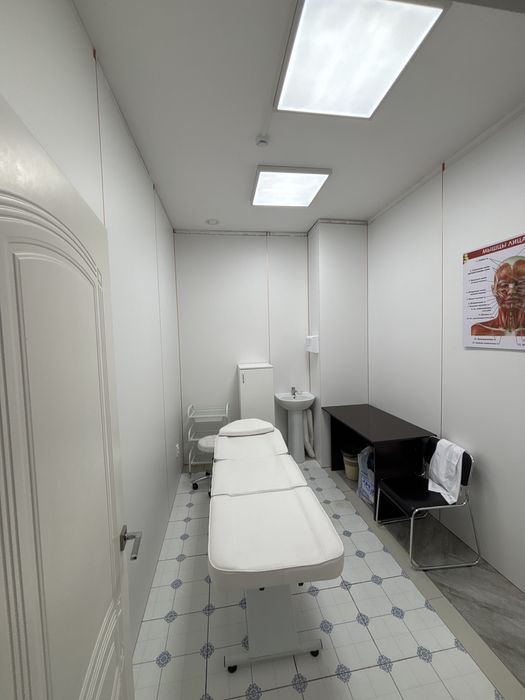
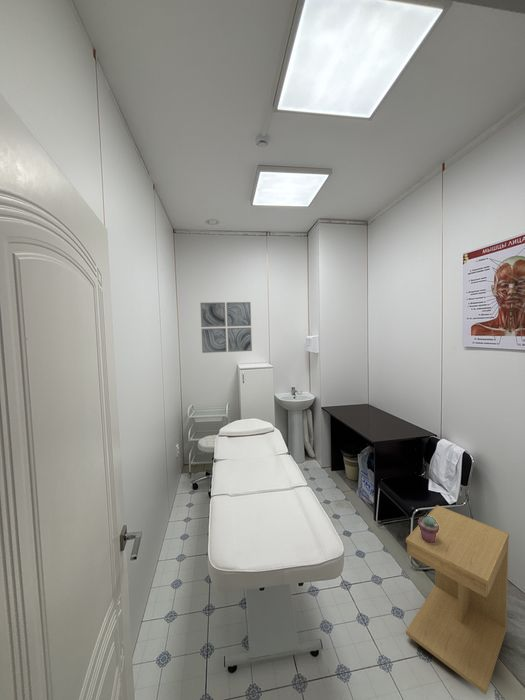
+ side table (457, 587)
+ wall art (227, 326)
+ potted succulent (428, 527)
